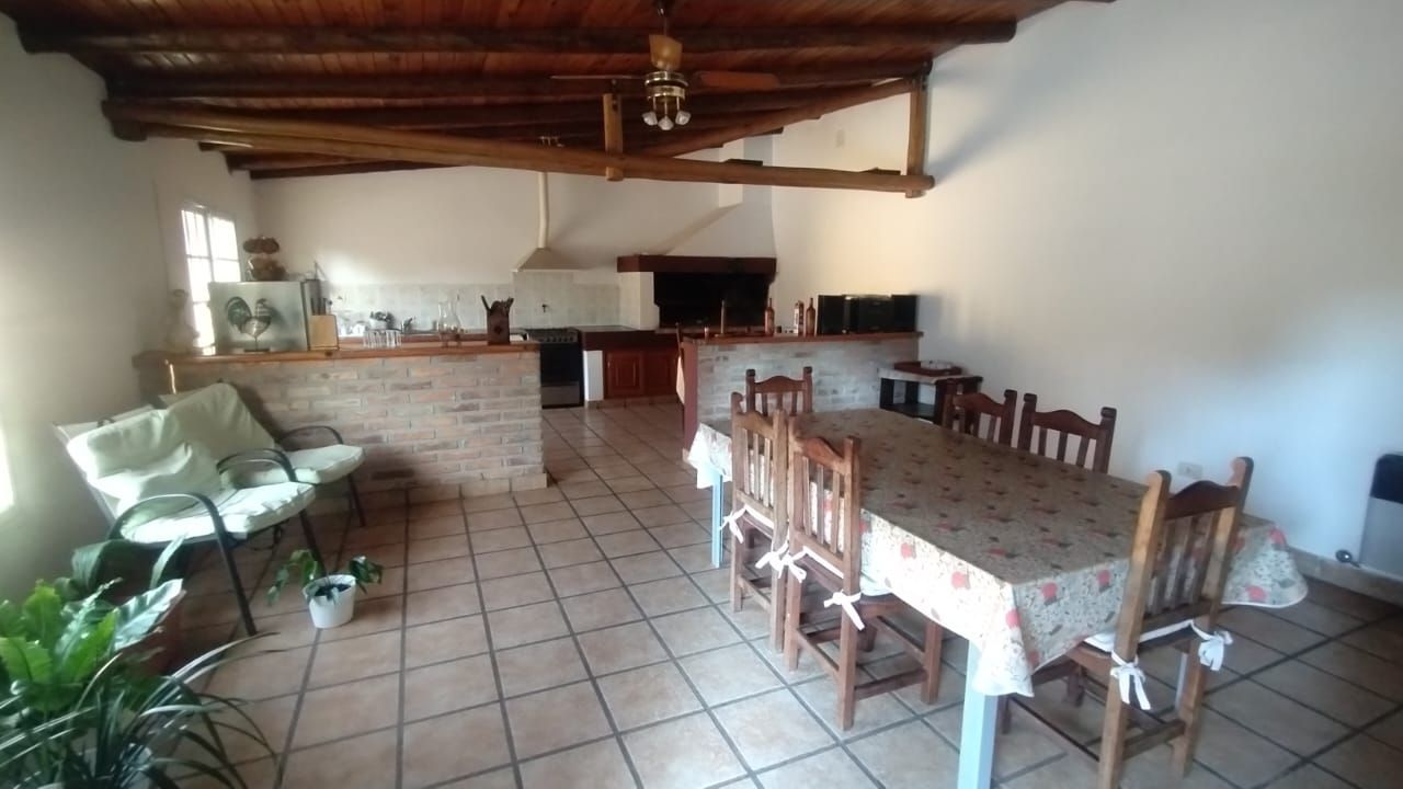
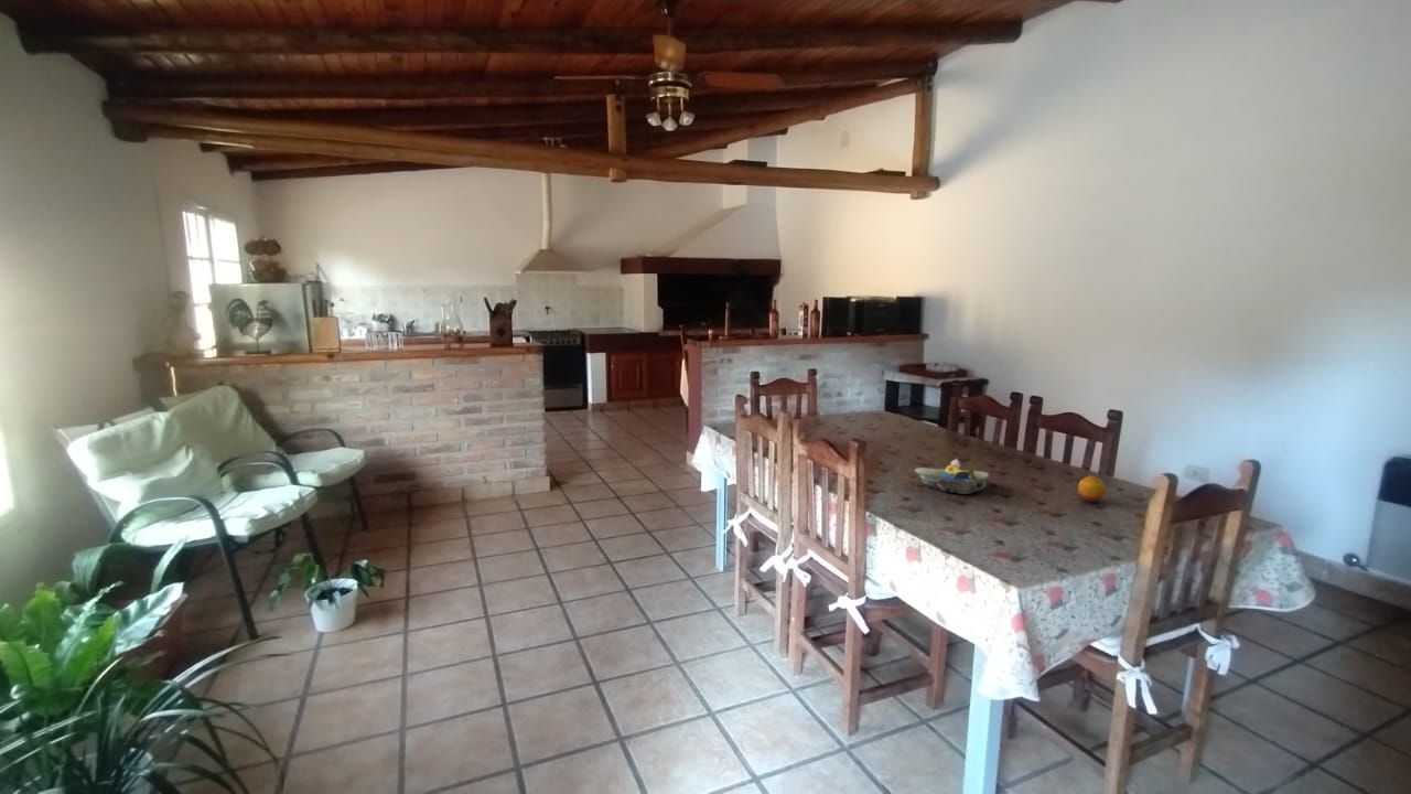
+ decorative bowl (961, 472)
+ fruit (1091, 489)
